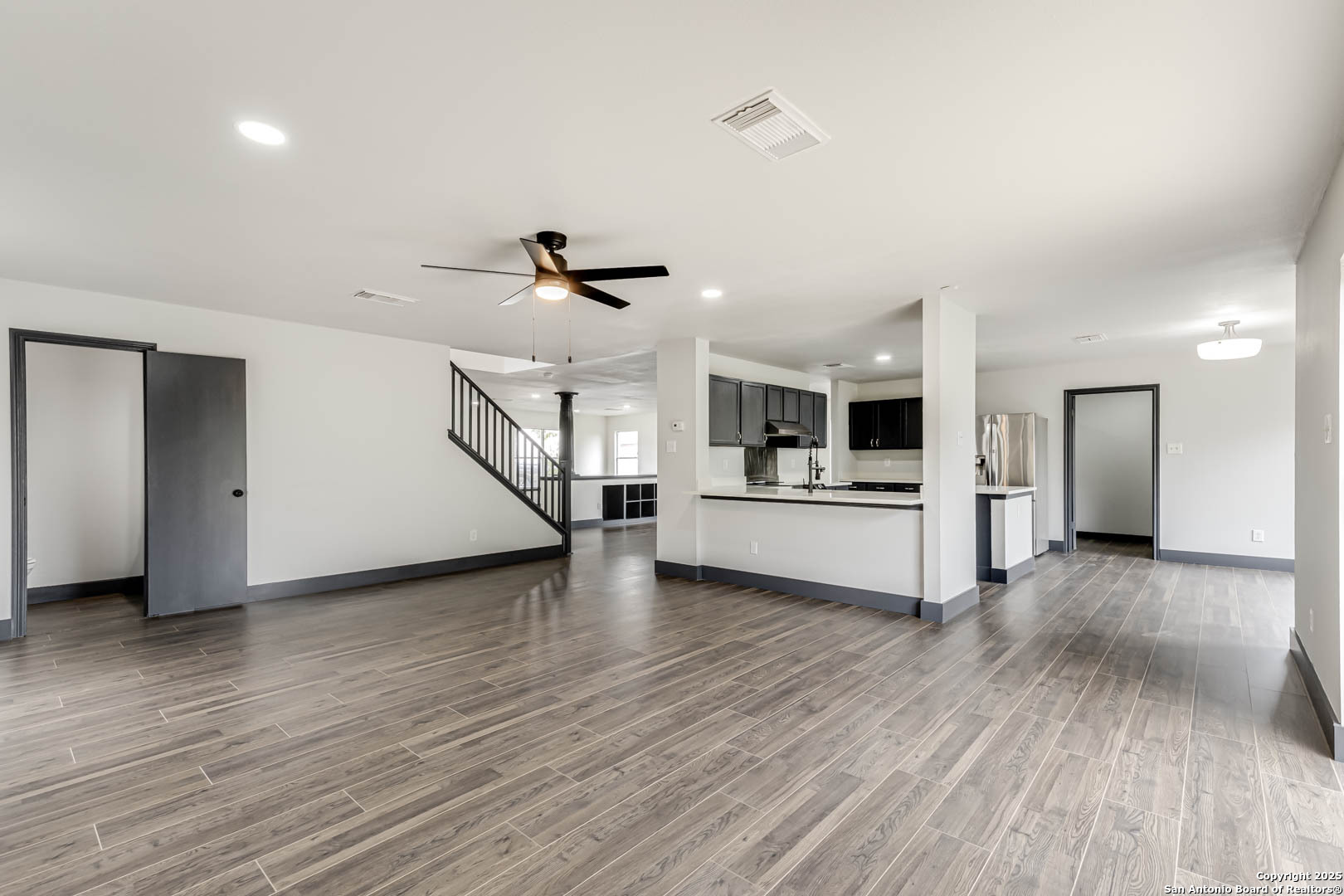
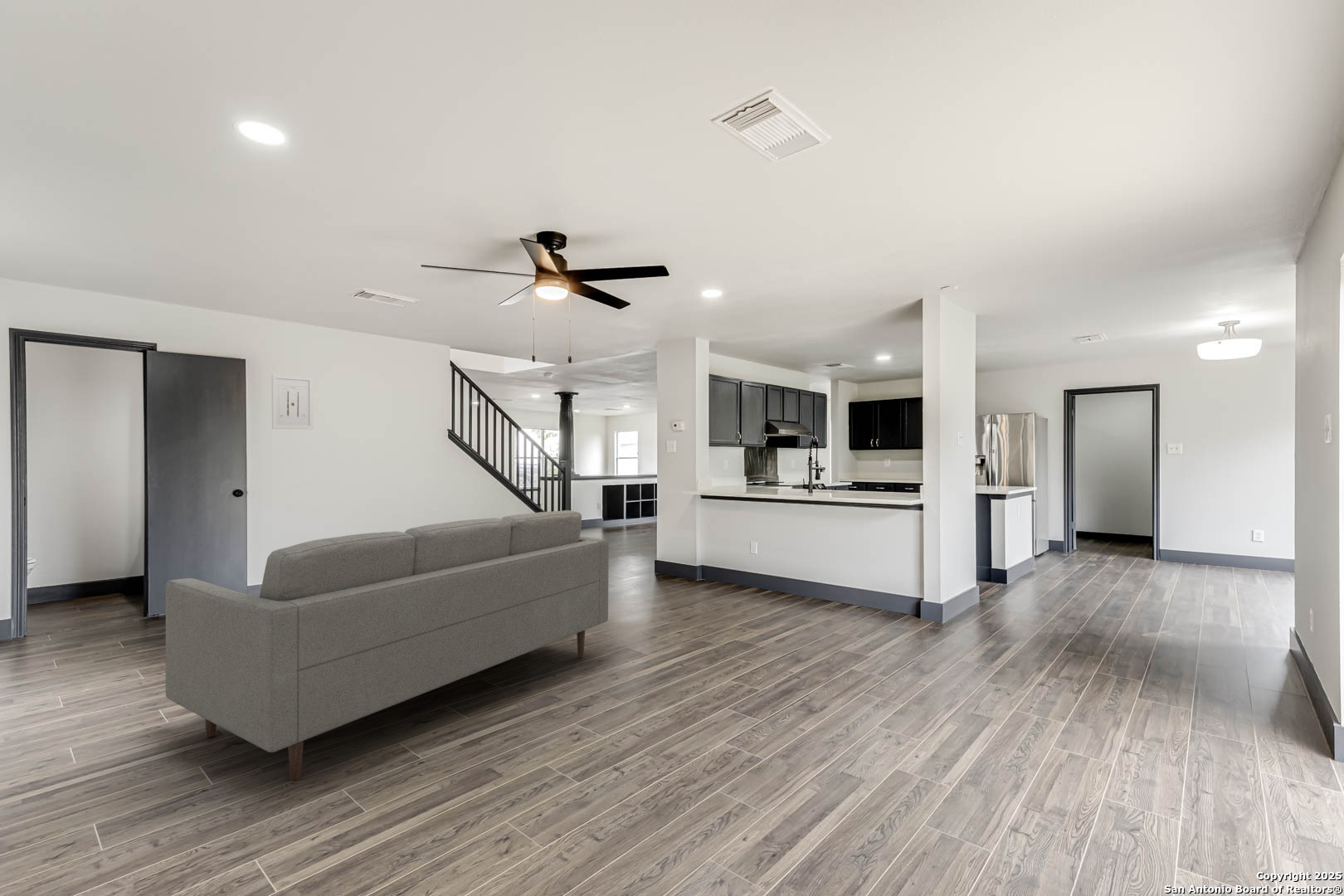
+ wall art (293, 402)
+ sofa (425, 603)
